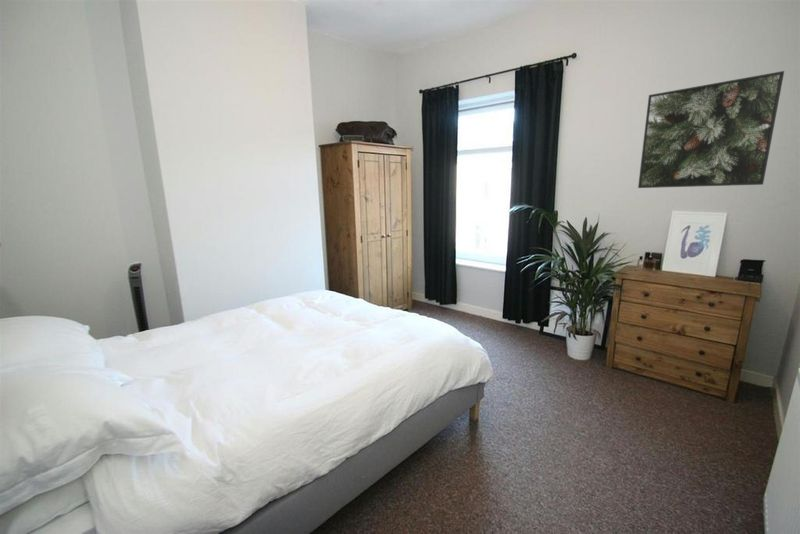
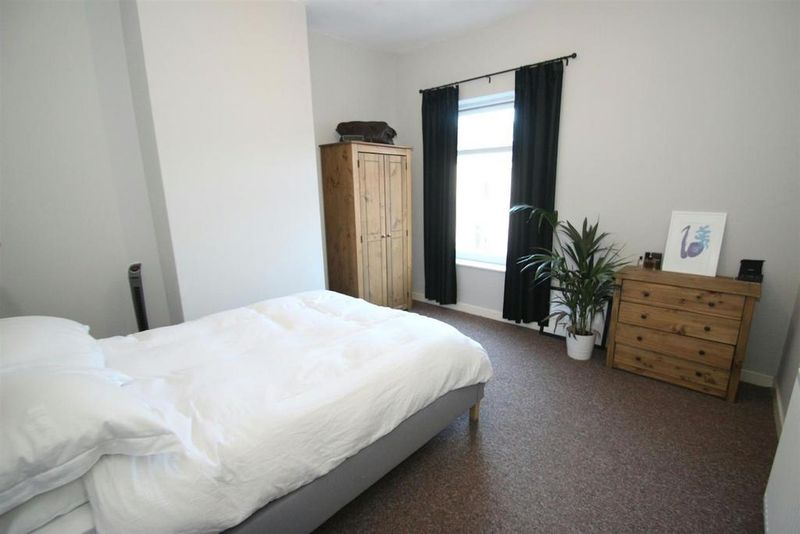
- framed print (702, 136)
